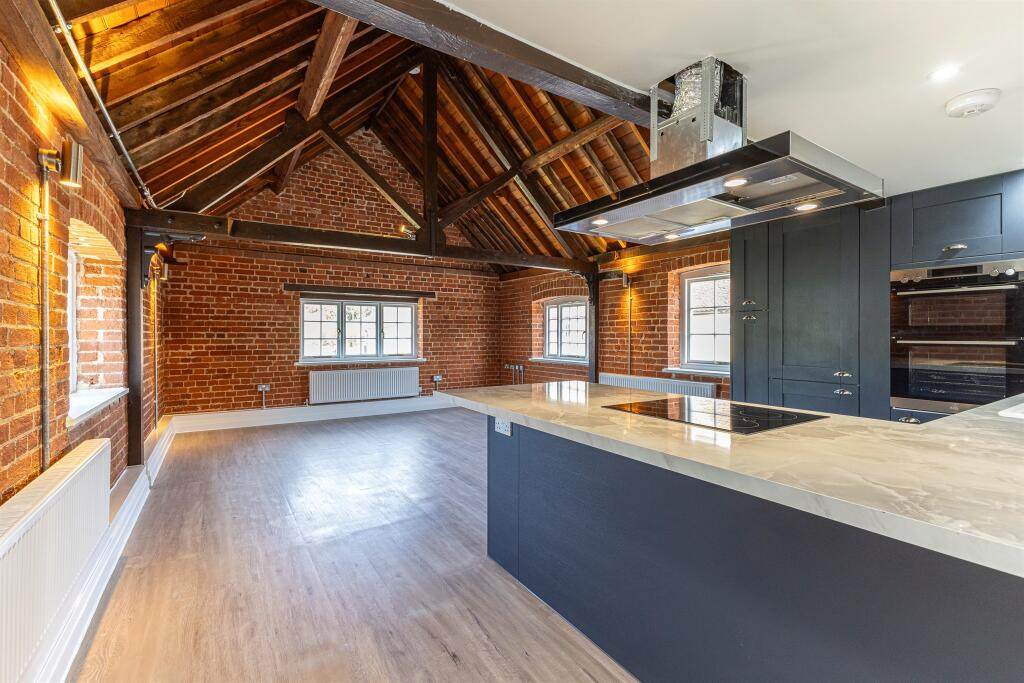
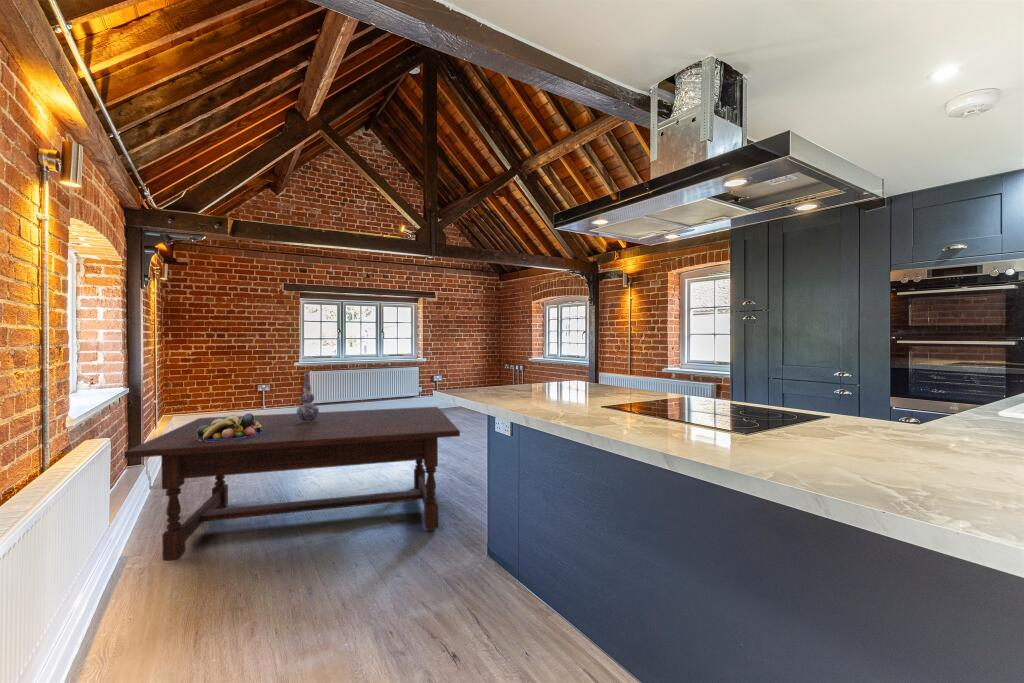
+ dining table (319, 467)
+ vase (307, 396)
+ fruit bowl (231, 424)
